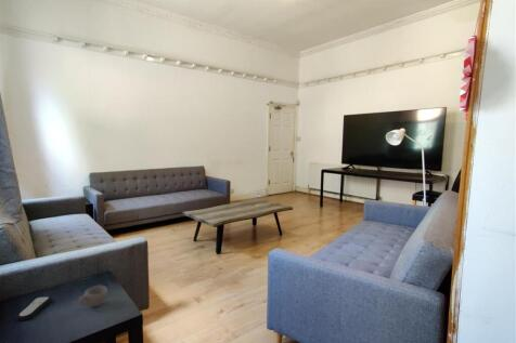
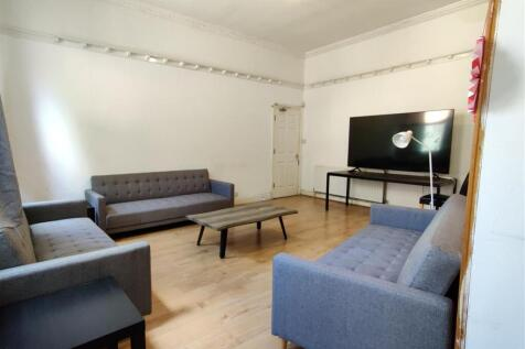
- cup (93, 299)
- remote control (34, 307)
